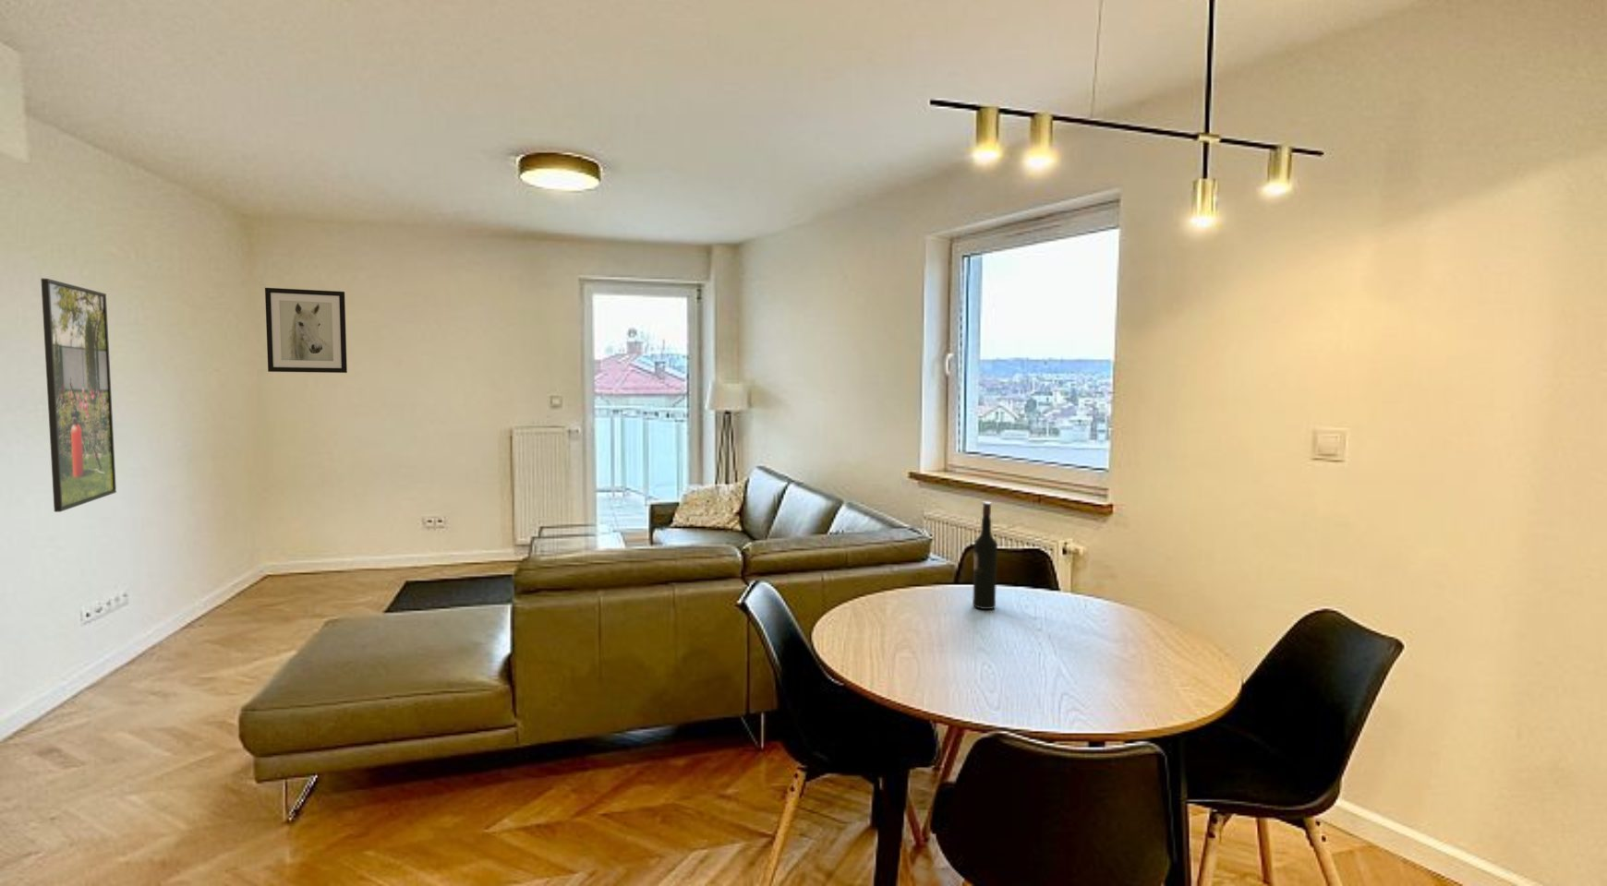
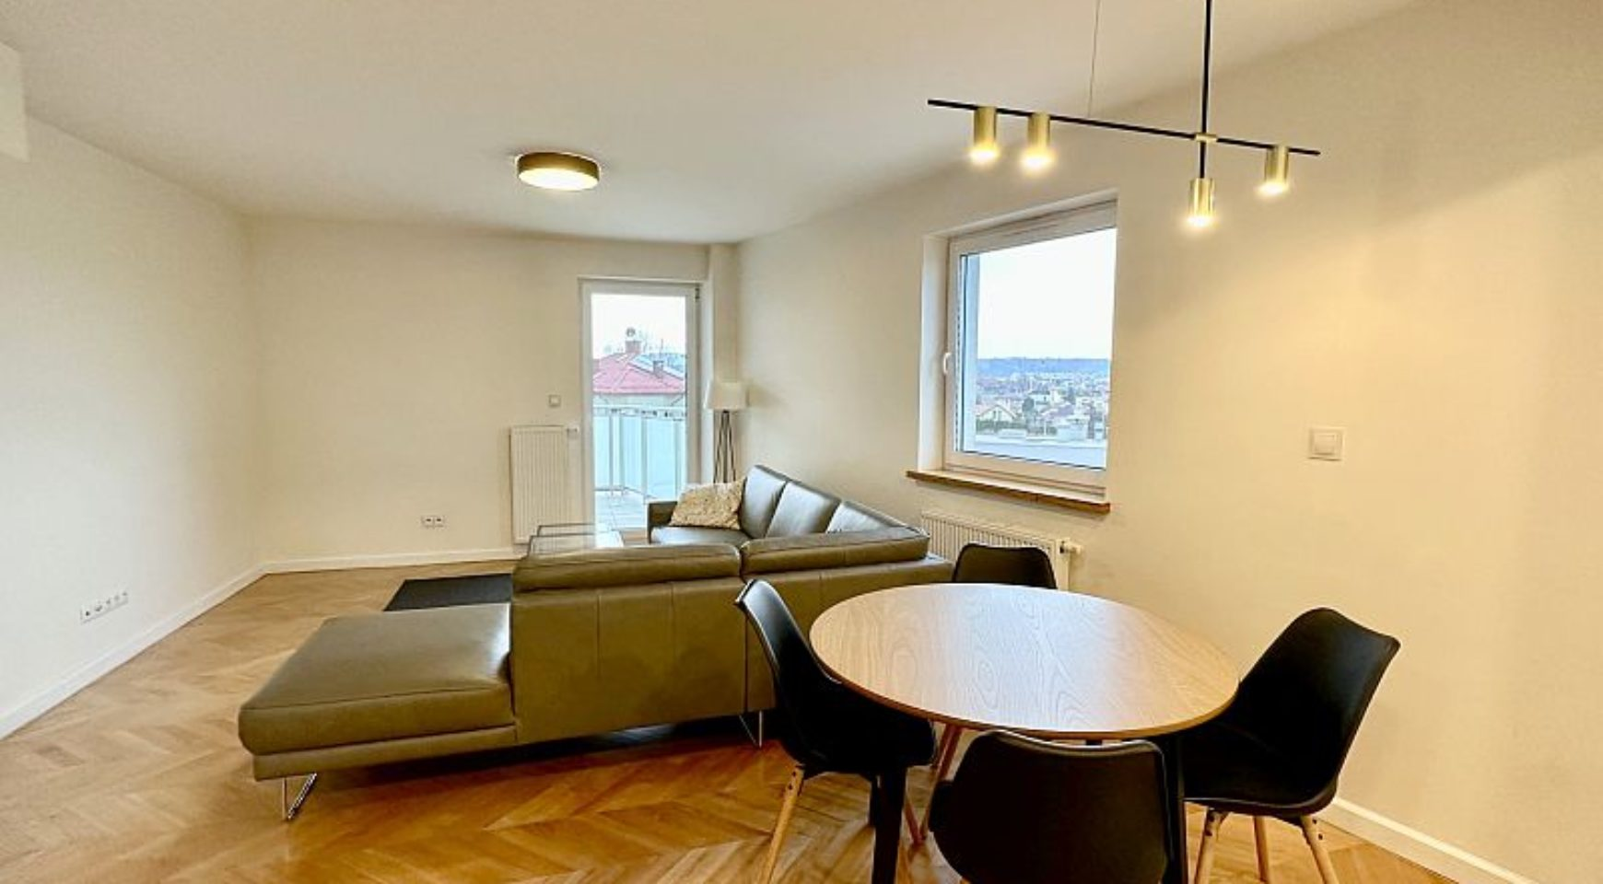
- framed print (81, 395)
- wall art (307, 331)
- wine bottle (986, 554)
